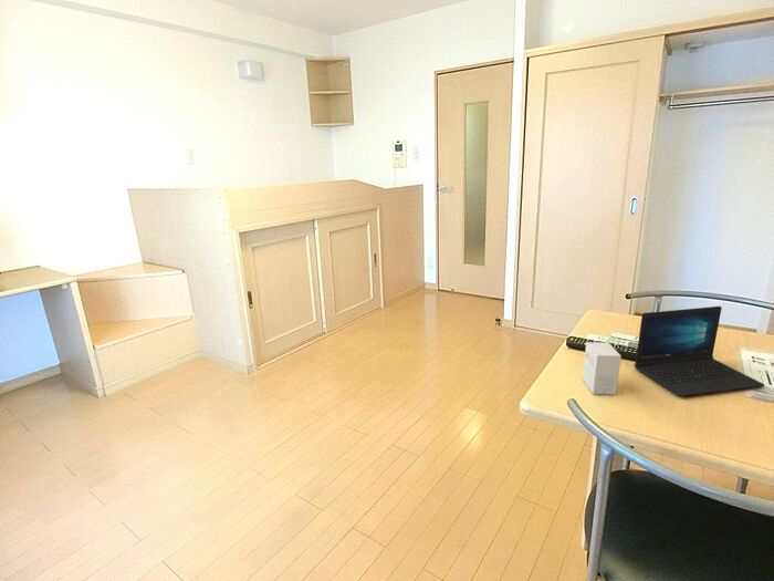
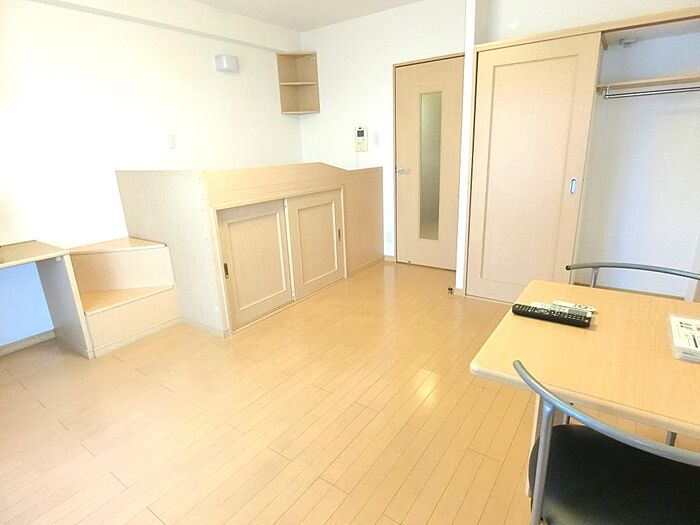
- small box (600, 367)
- laptop (700, 347)
